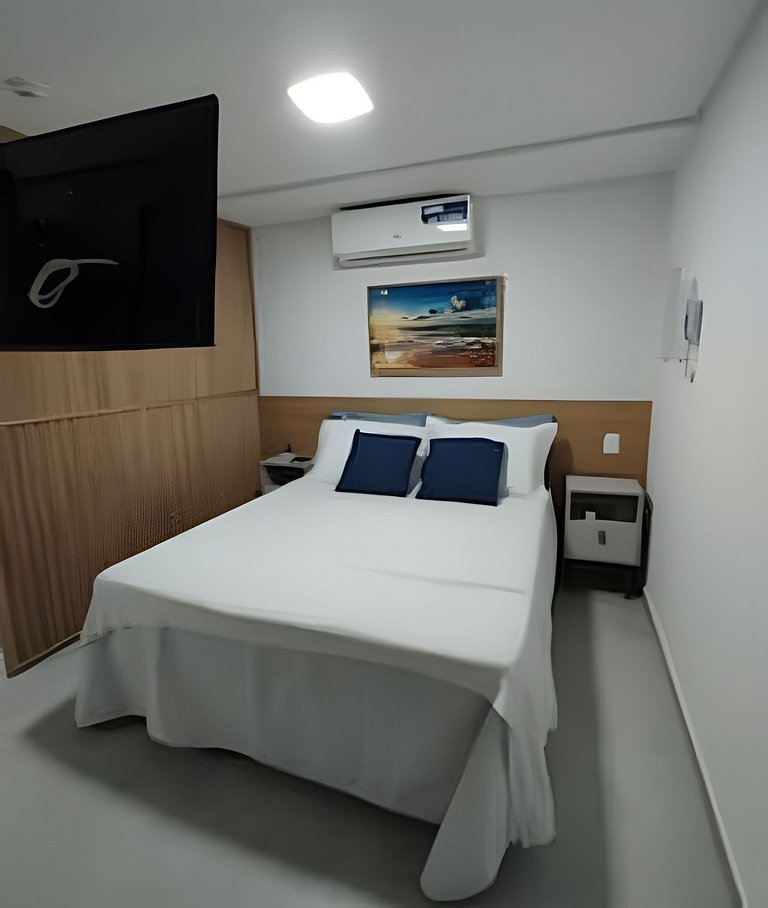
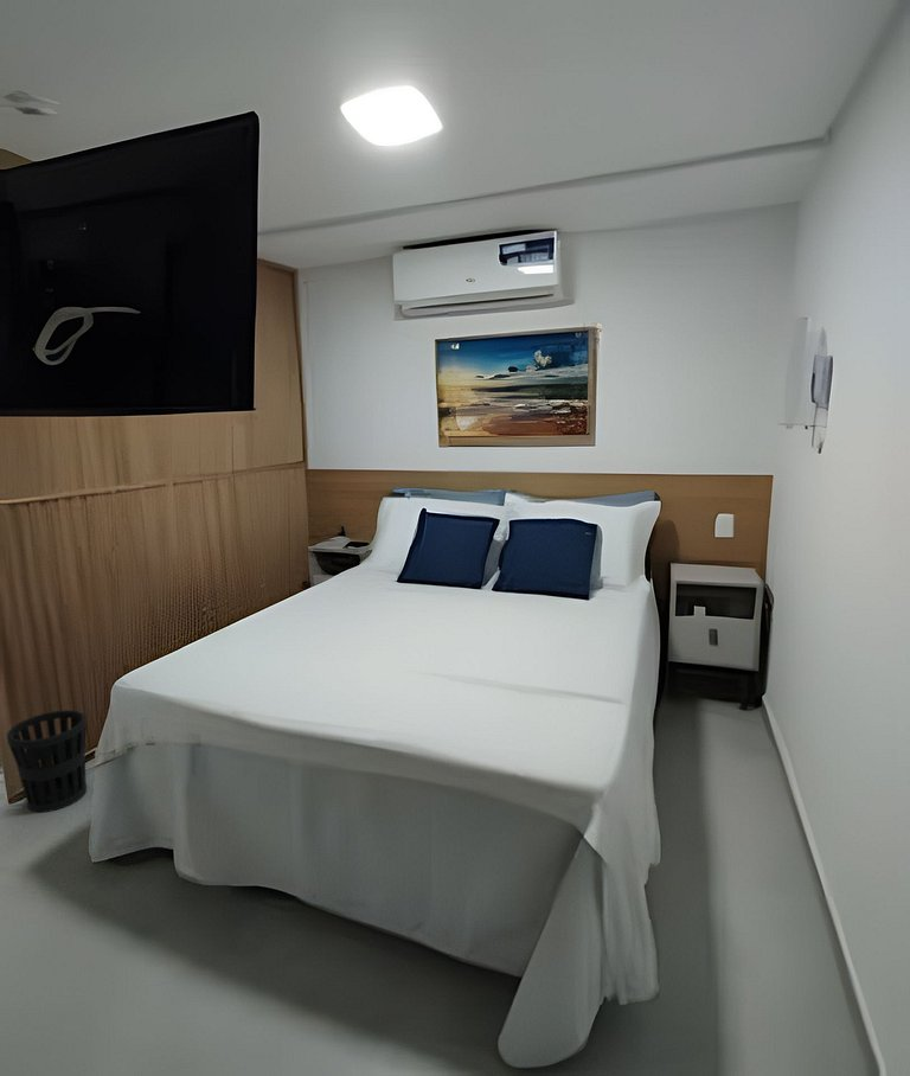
+ wastebasket (51, 761)
